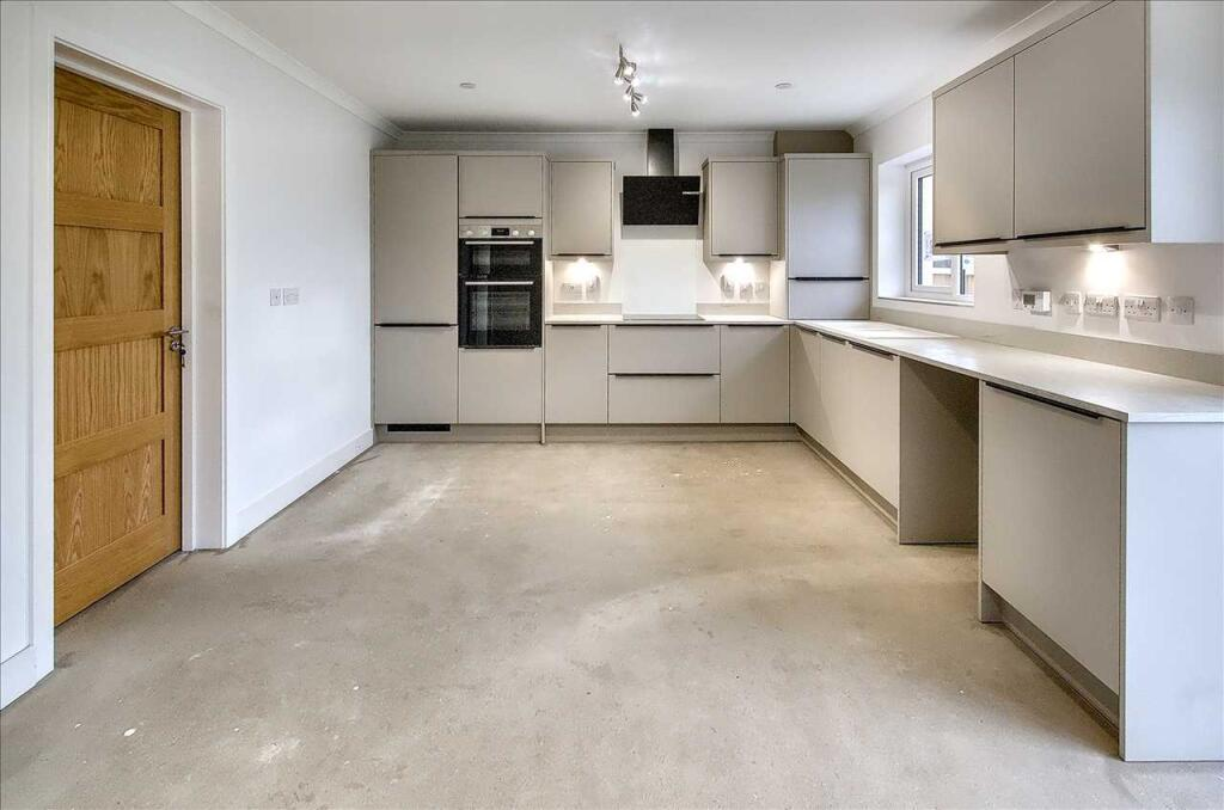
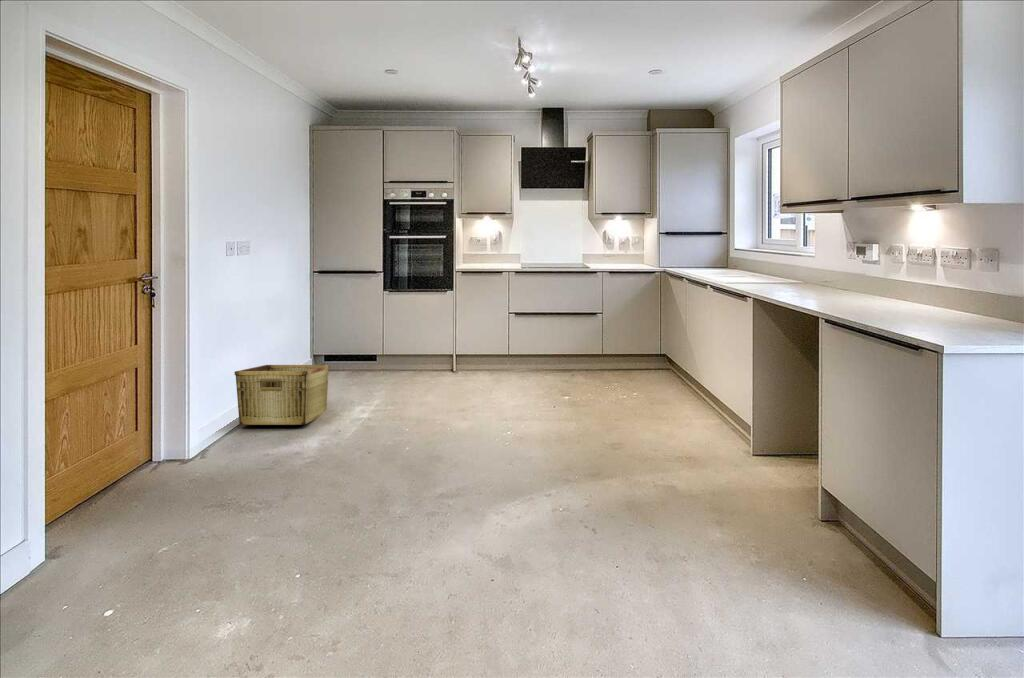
+ hamper (285, 393)
